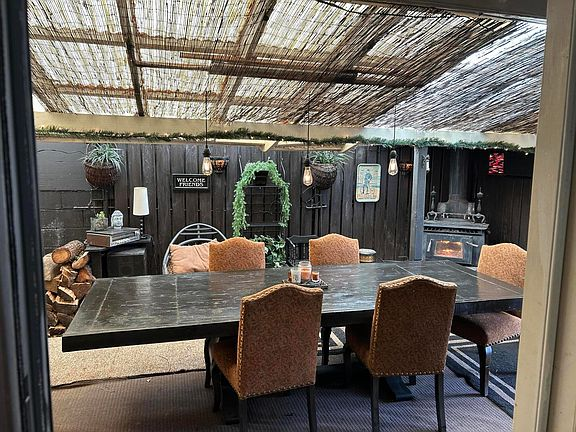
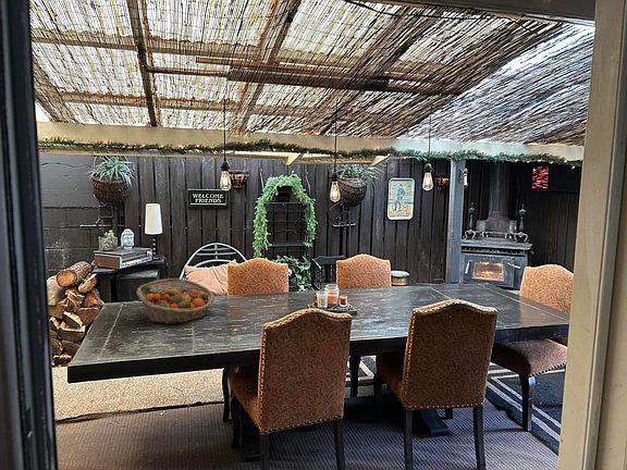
+ fruit basket (176, 299)
